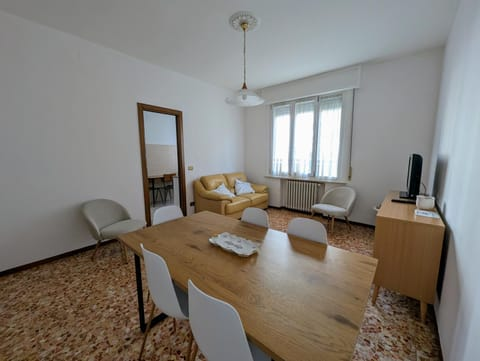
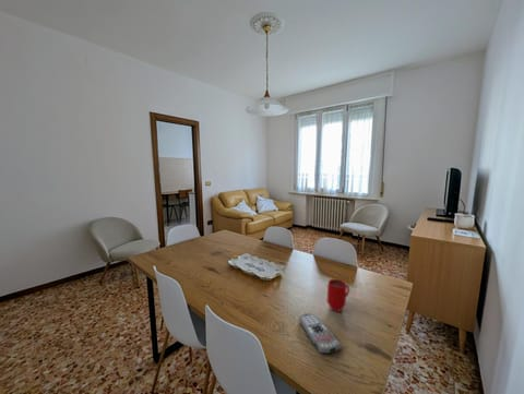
+ remote control (317, 331)
+ mug (340, 295)
